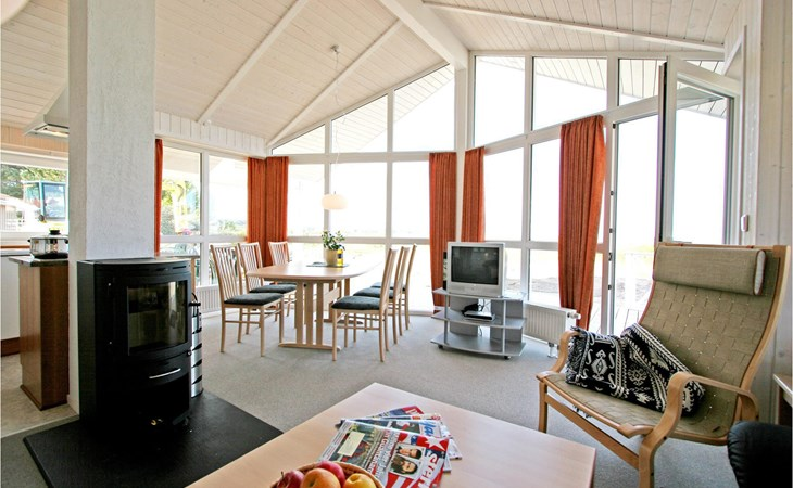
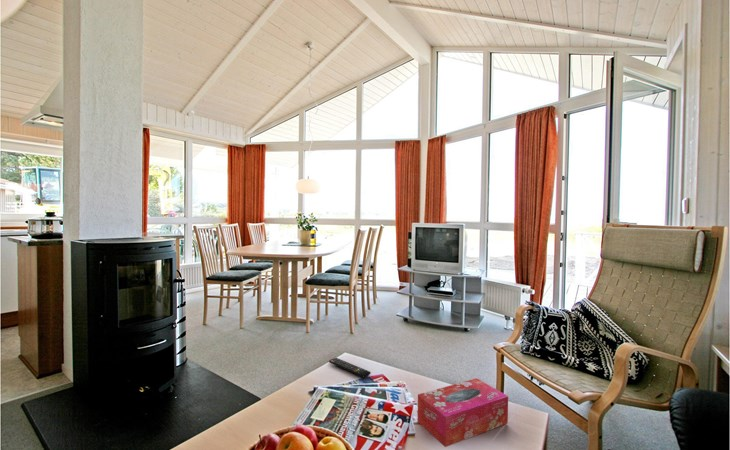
+ tissue box (462, 408)
+ remote control (348, 367)
